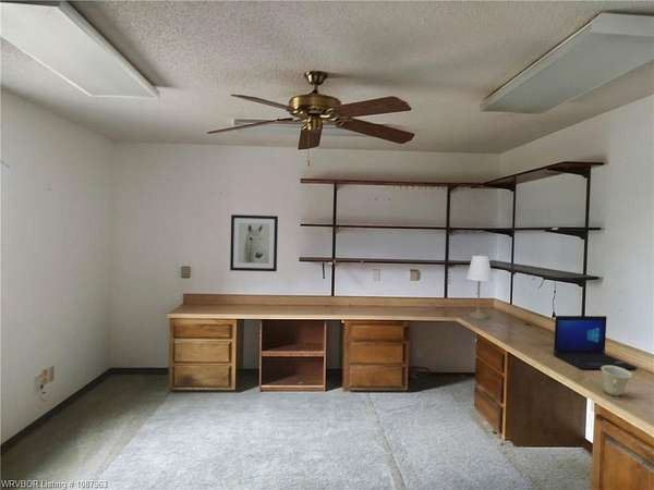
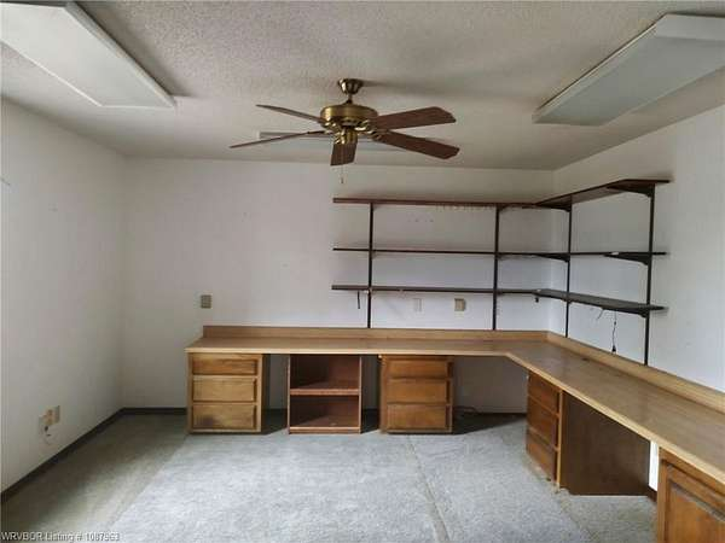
- laptop (594, 341)
- wall art (254, 243)
- desk lamp (479, 286)
- cup (616, 382)
